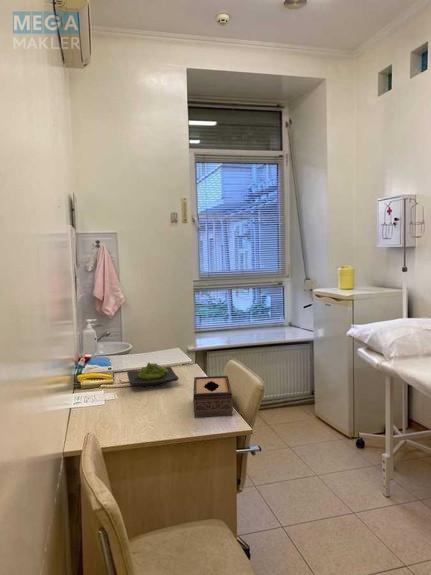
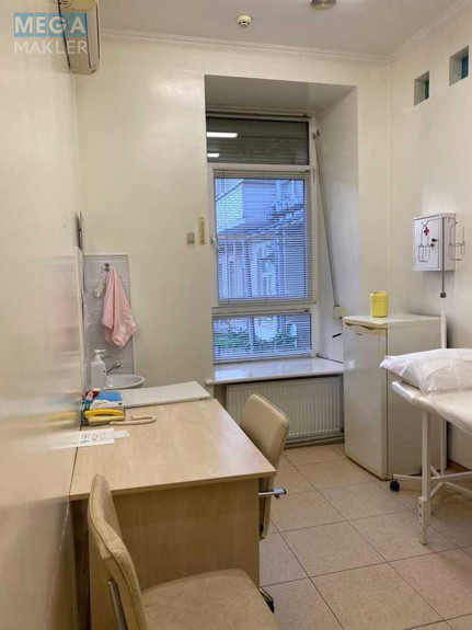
- tissue box (212, 395)
- wasabi (152, 372)
